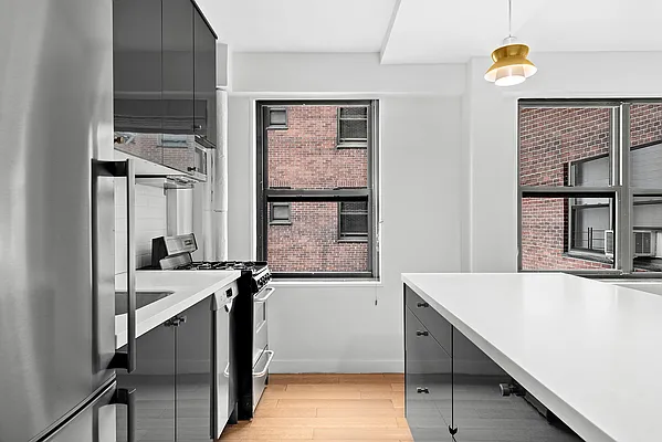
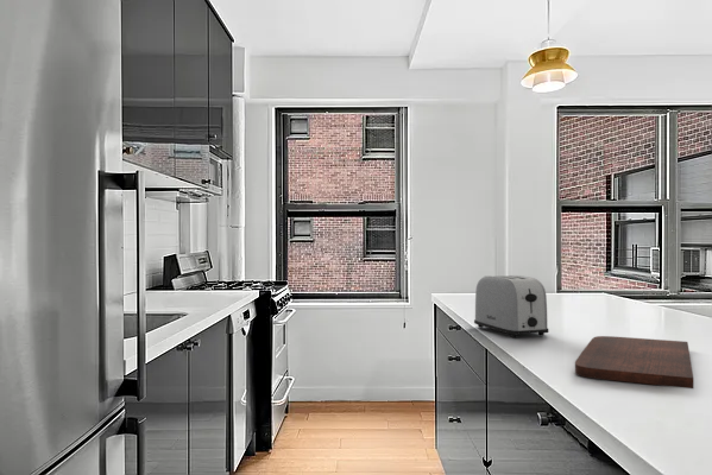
+ toaster (510, 303)
+ cutting board (635, 356)
